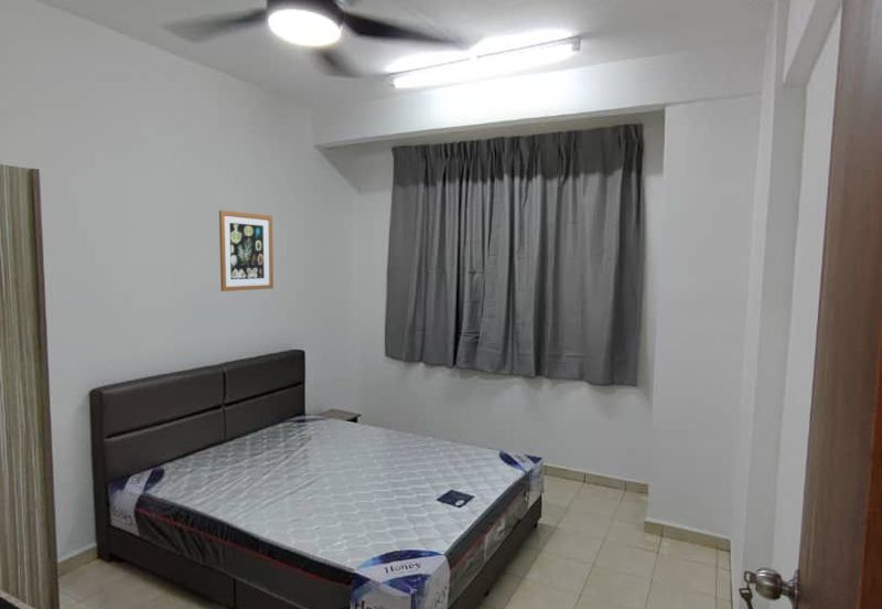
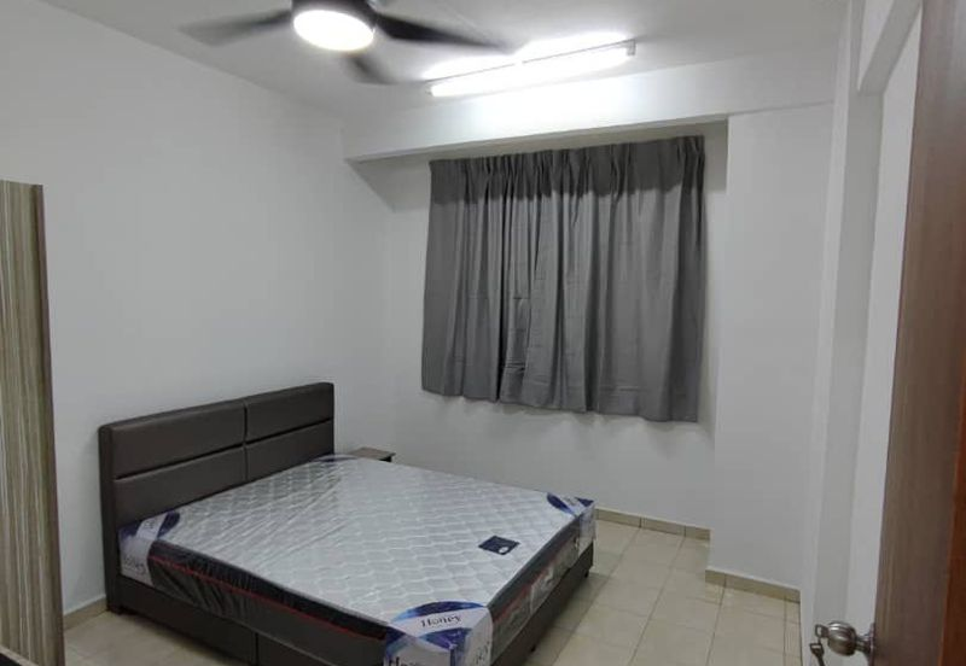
- wall art (247, 252)
